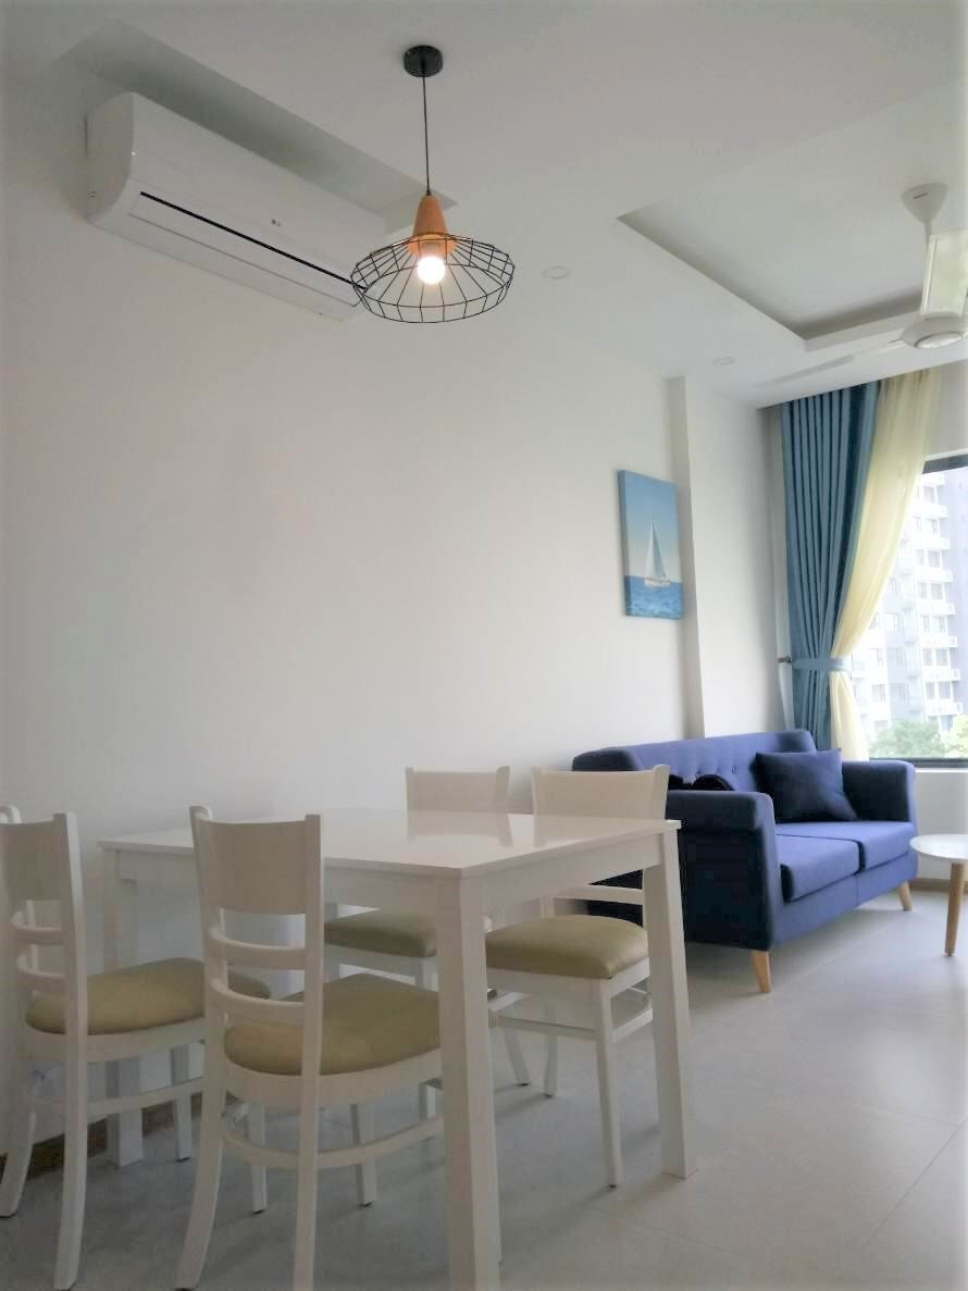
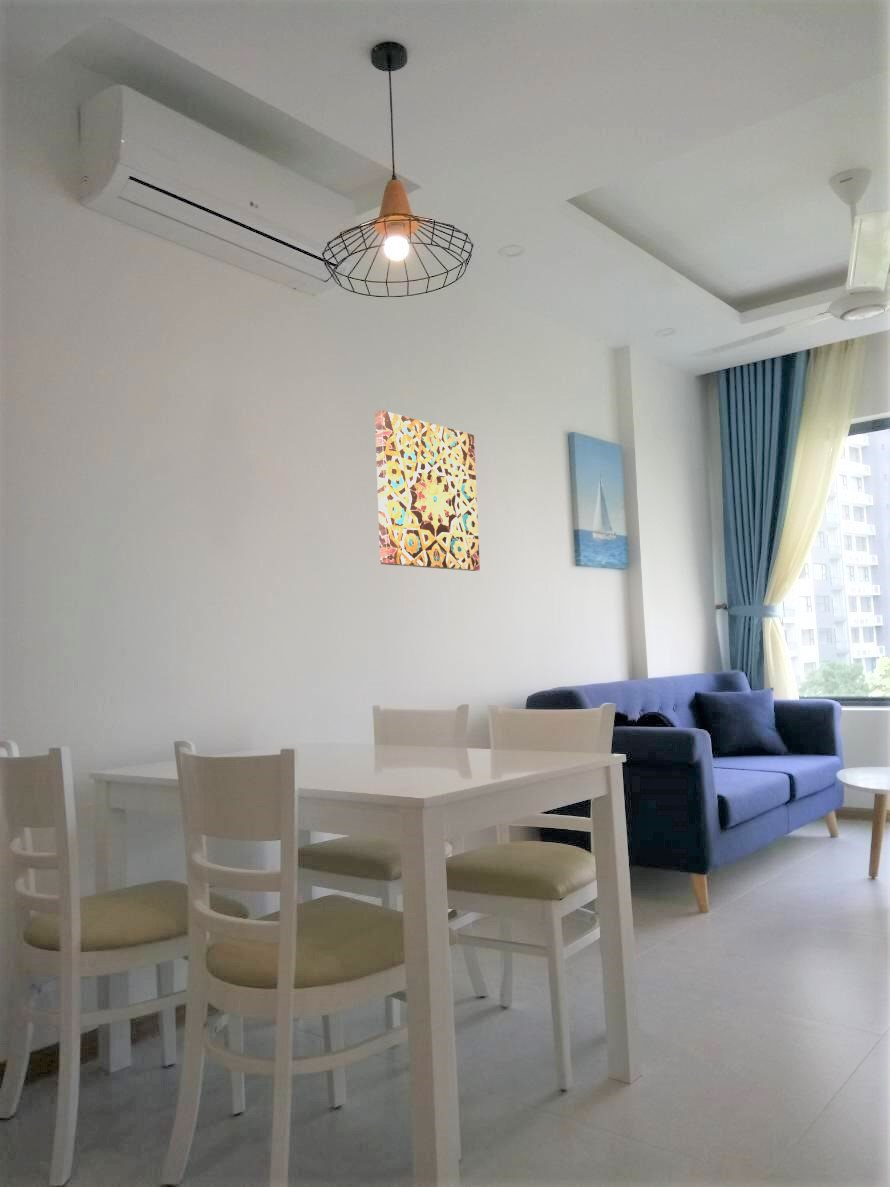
+ wall art (429, 495)
